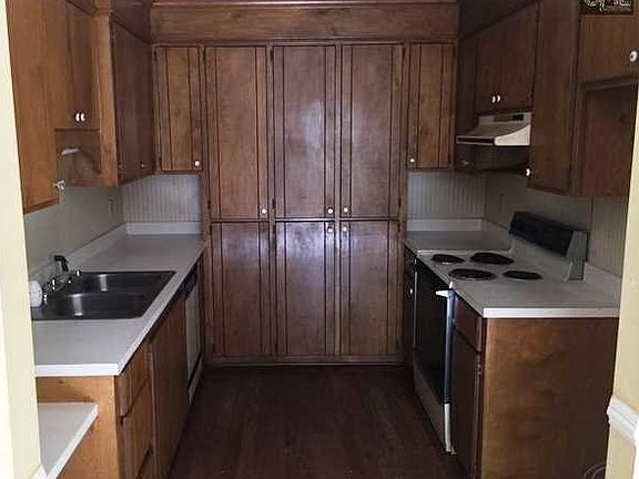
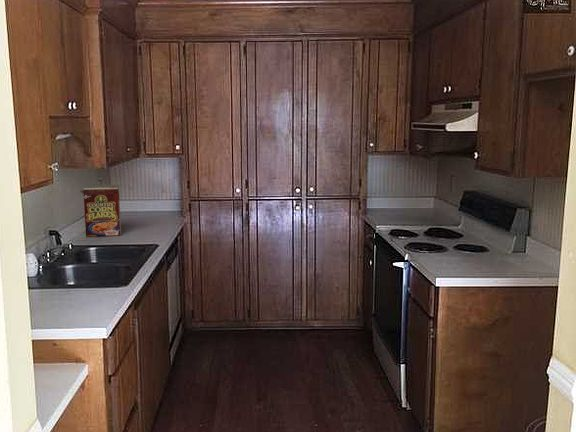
+ cereal box (102, 210)
